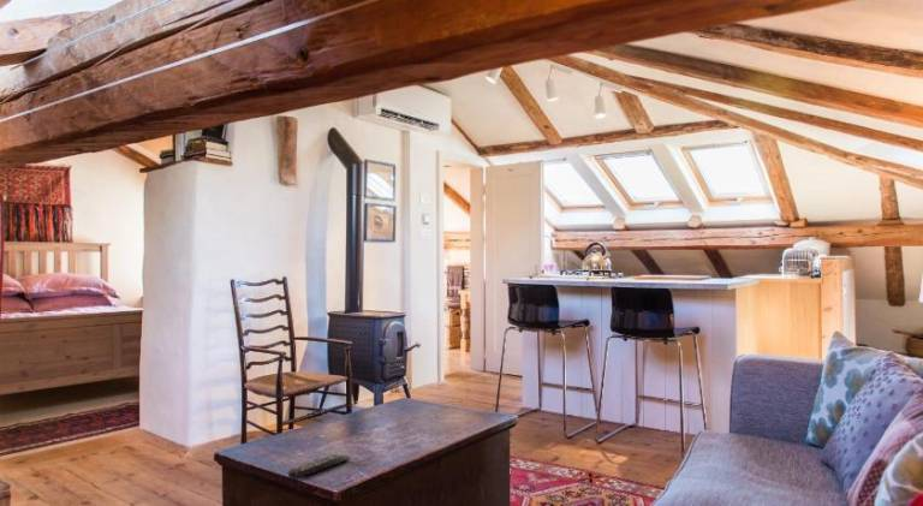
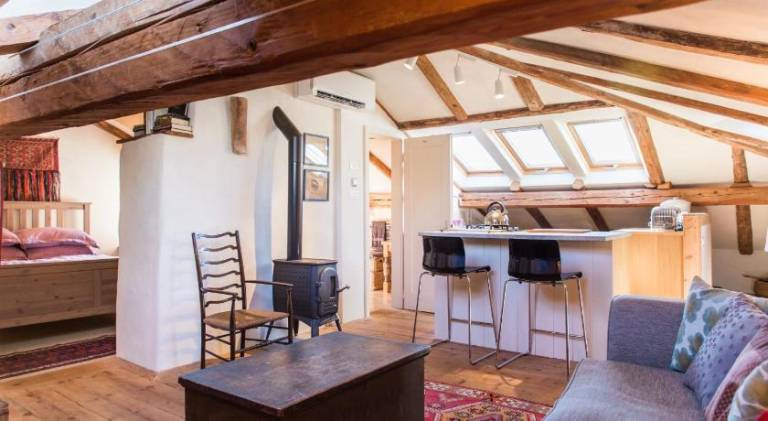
- remote control (320, 464)
